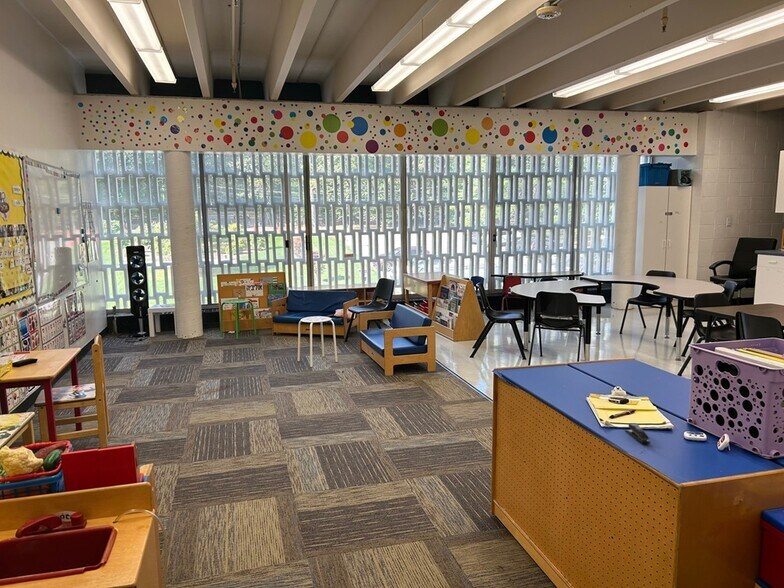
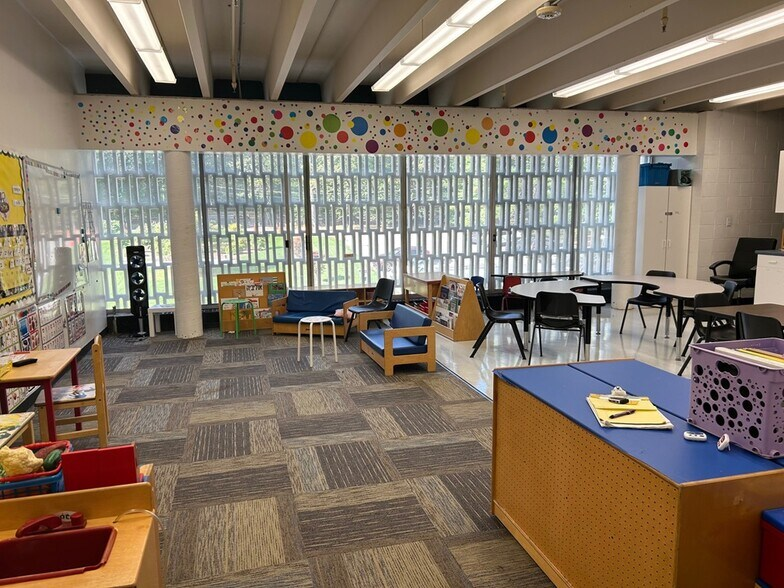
- stapler (637, 432)
